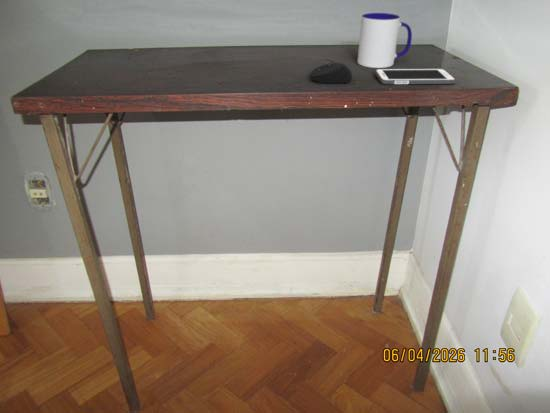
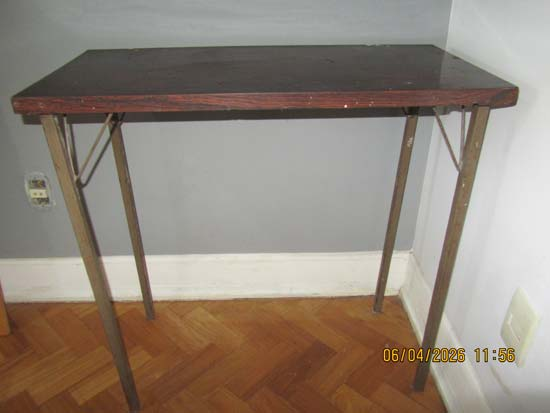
- computer mouse (331, 72)
- cell phone (414, 76)
- mug (385, 40)
